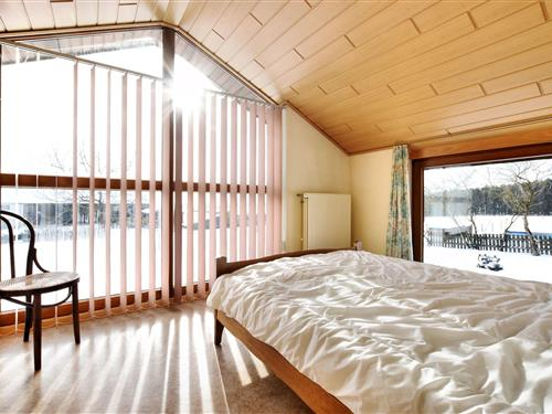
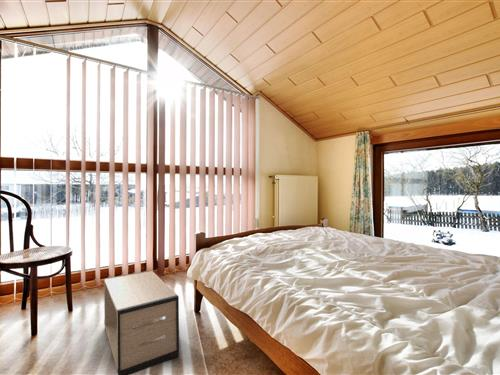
+ nightstand (138, 313)
